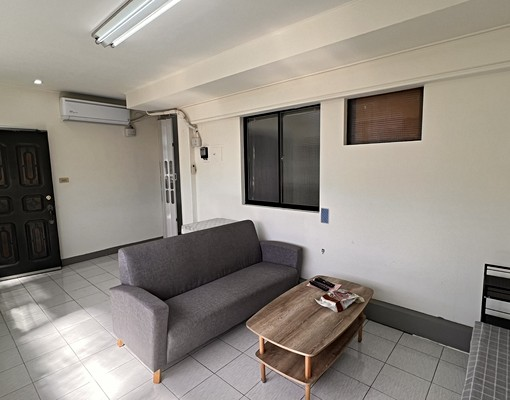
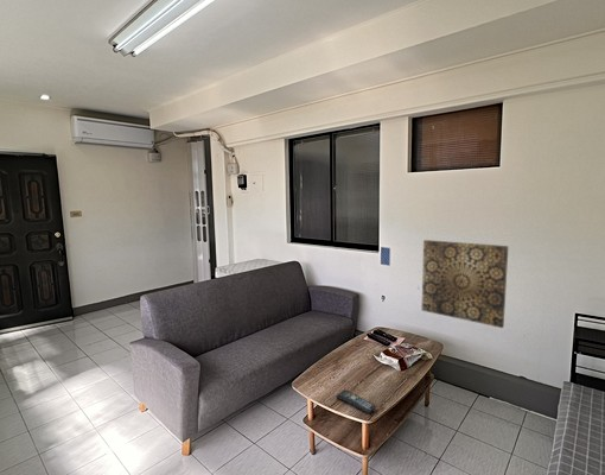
+ remote control (355, 400)
+ wall art (460, 280)
